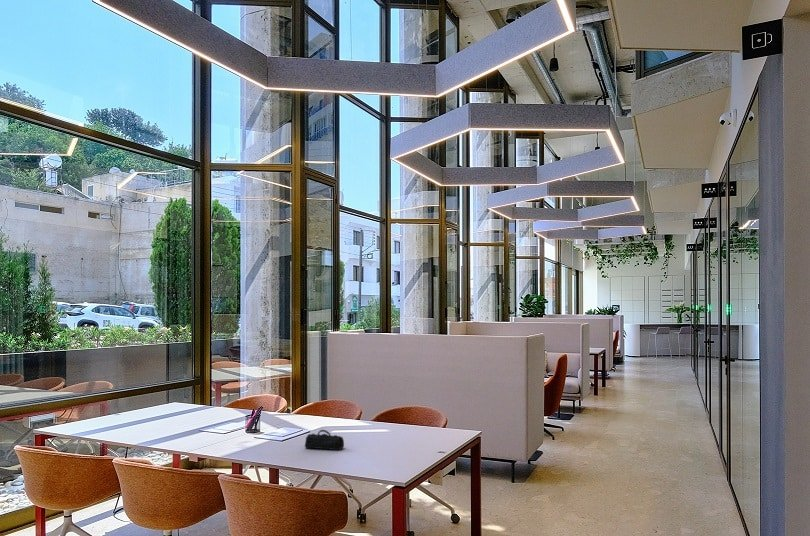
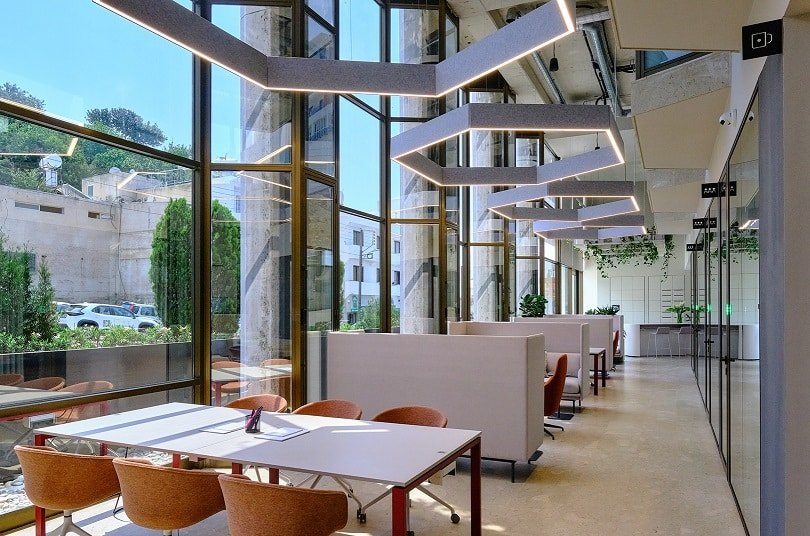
- pencil case (324, 438)
